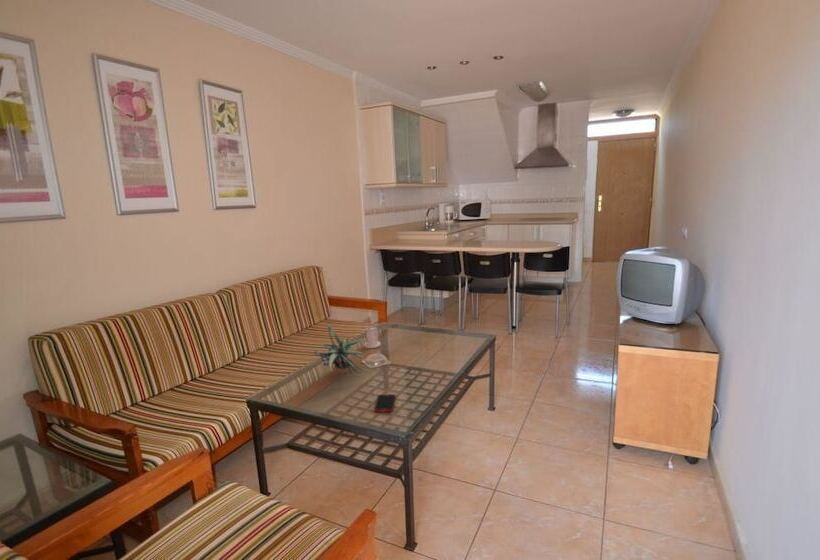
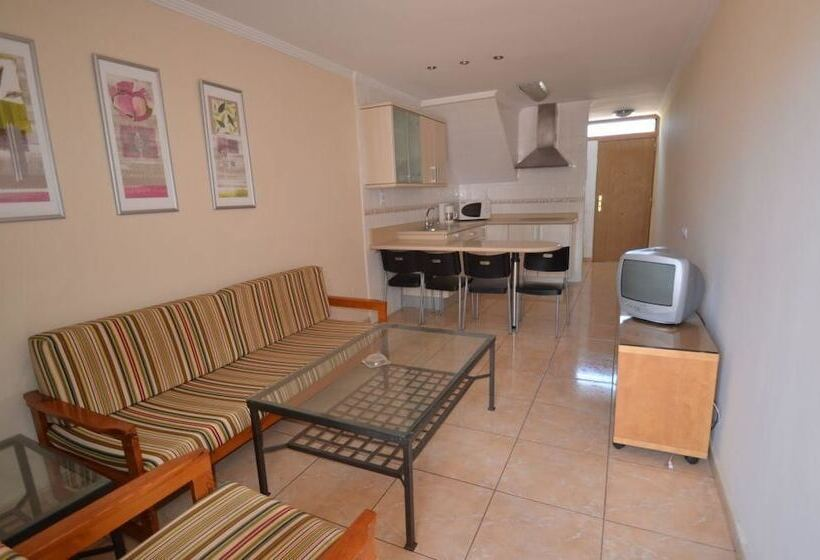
- cell phone (385, 403)
- plant (340, 350)
- candle (372, 335)
